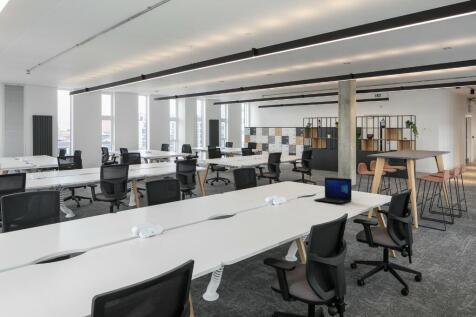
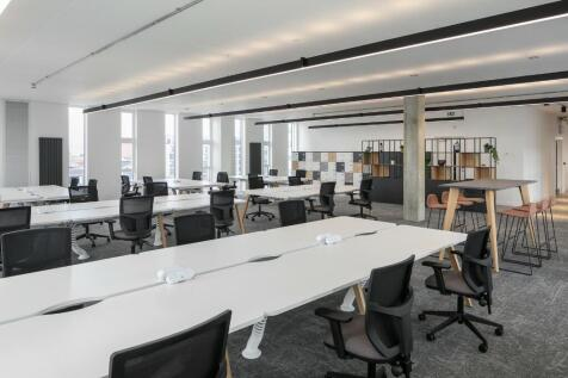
- laptop (332, 189)
